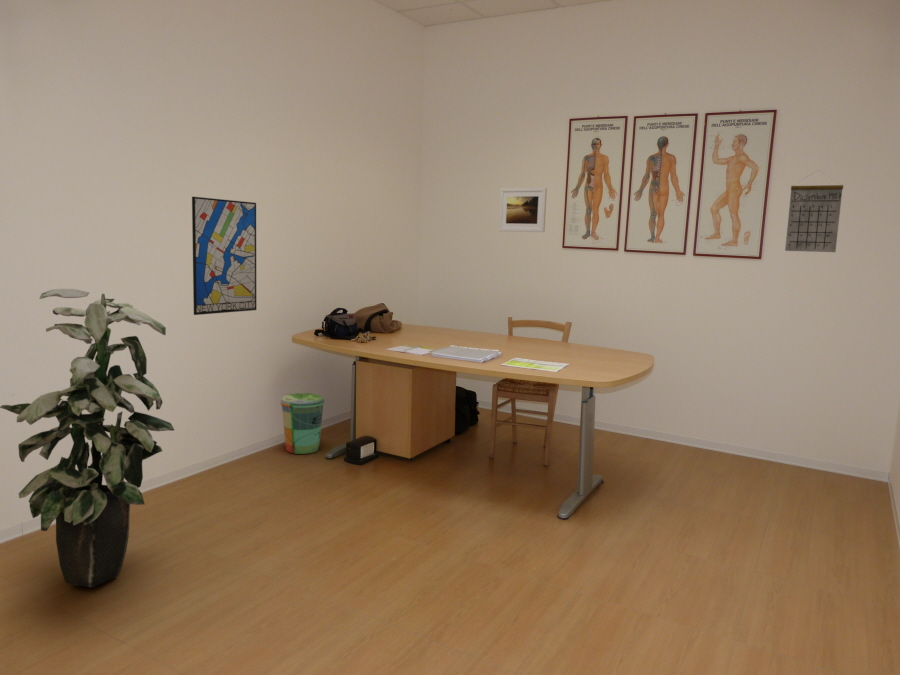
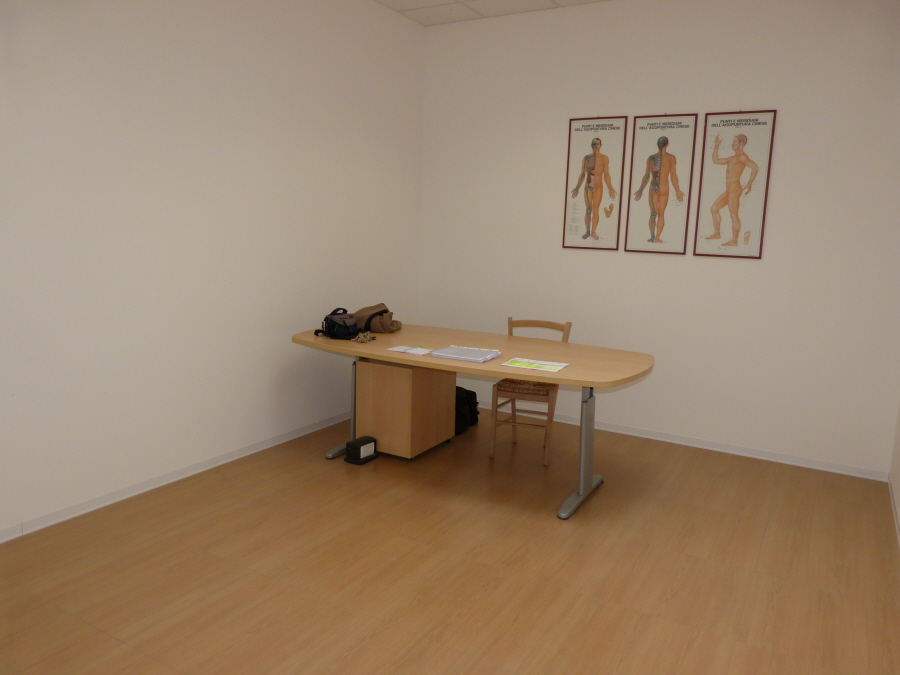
- trash can (302, 423)
- wall art (226, 256)
- calendar (814, 210)
- indoor plant (89, 434)
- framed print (522, 210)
